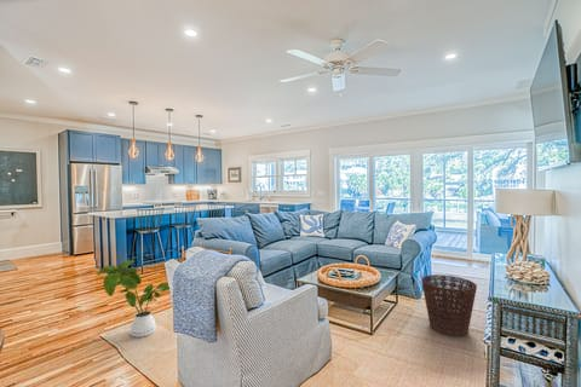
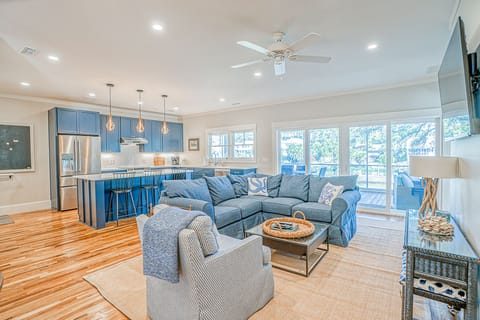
- basket (448, 305)
- house plant (133, 299)
